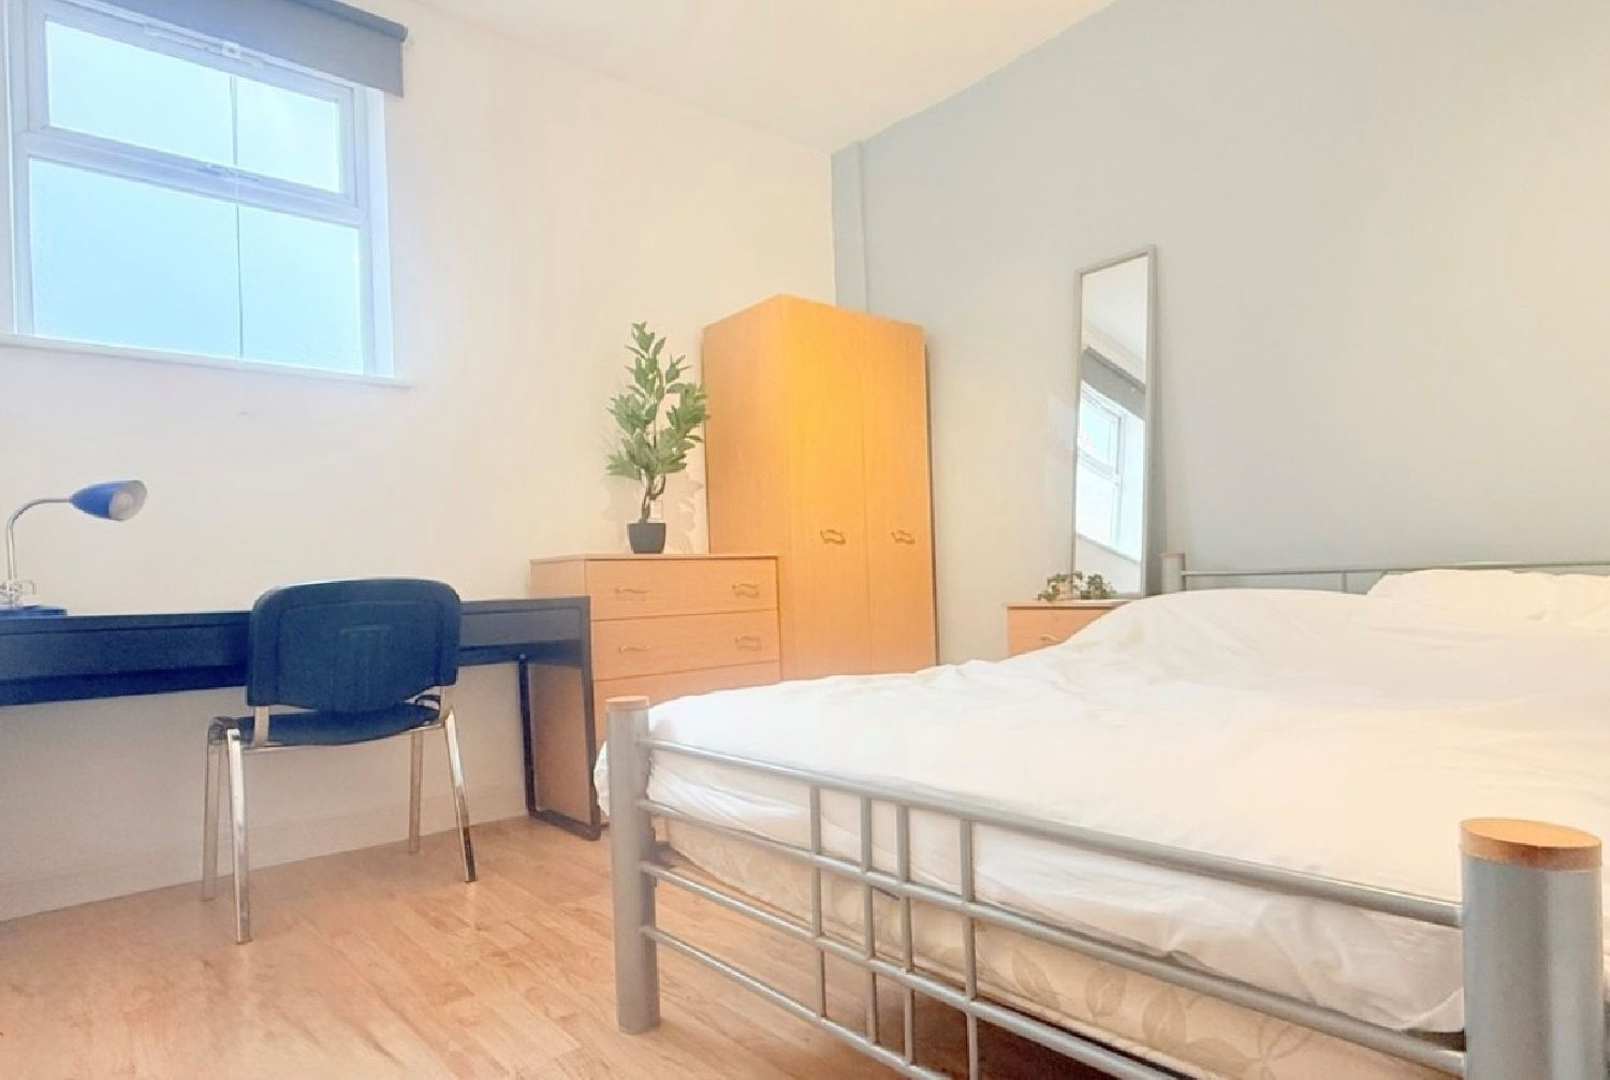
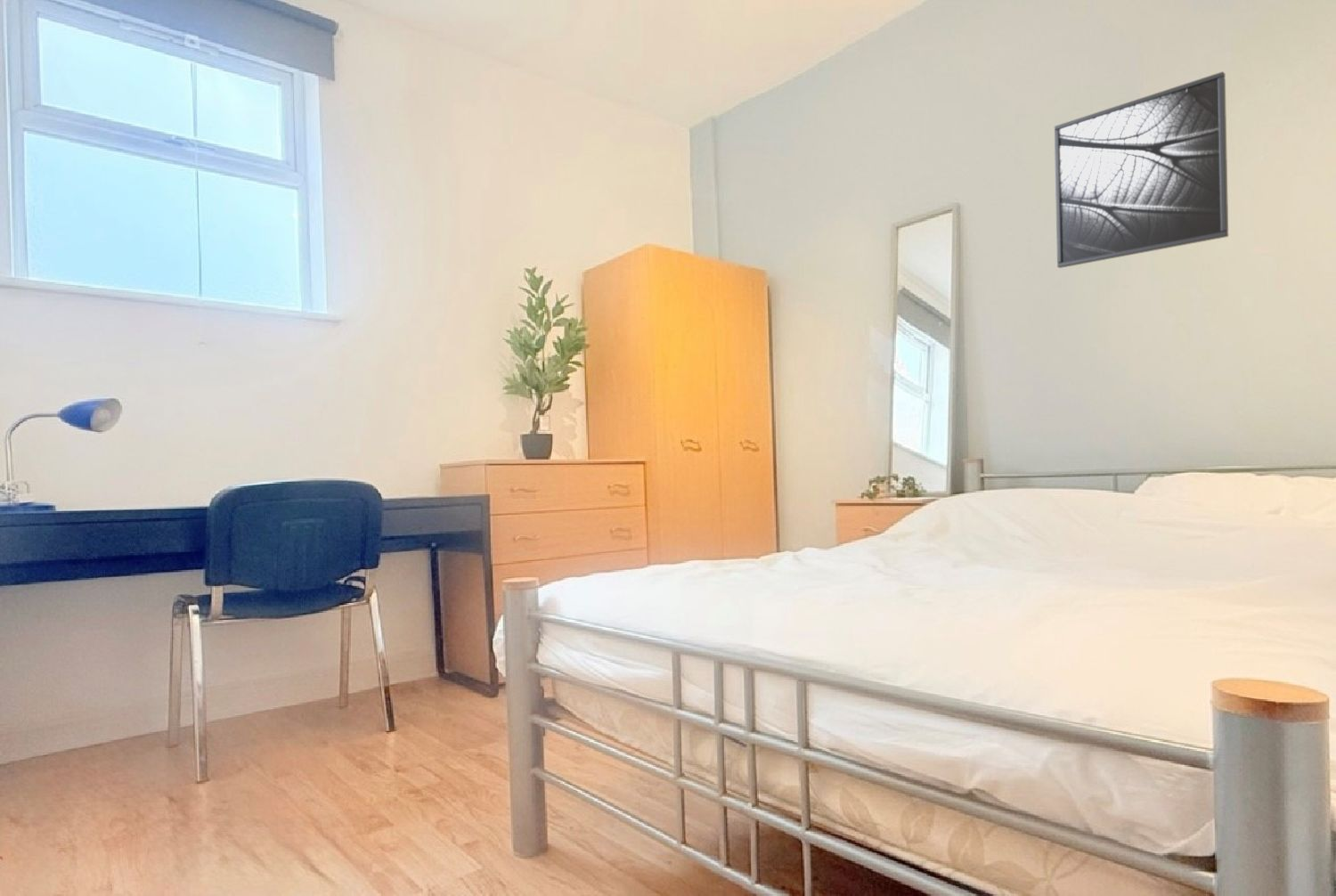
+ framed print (1135, 177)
